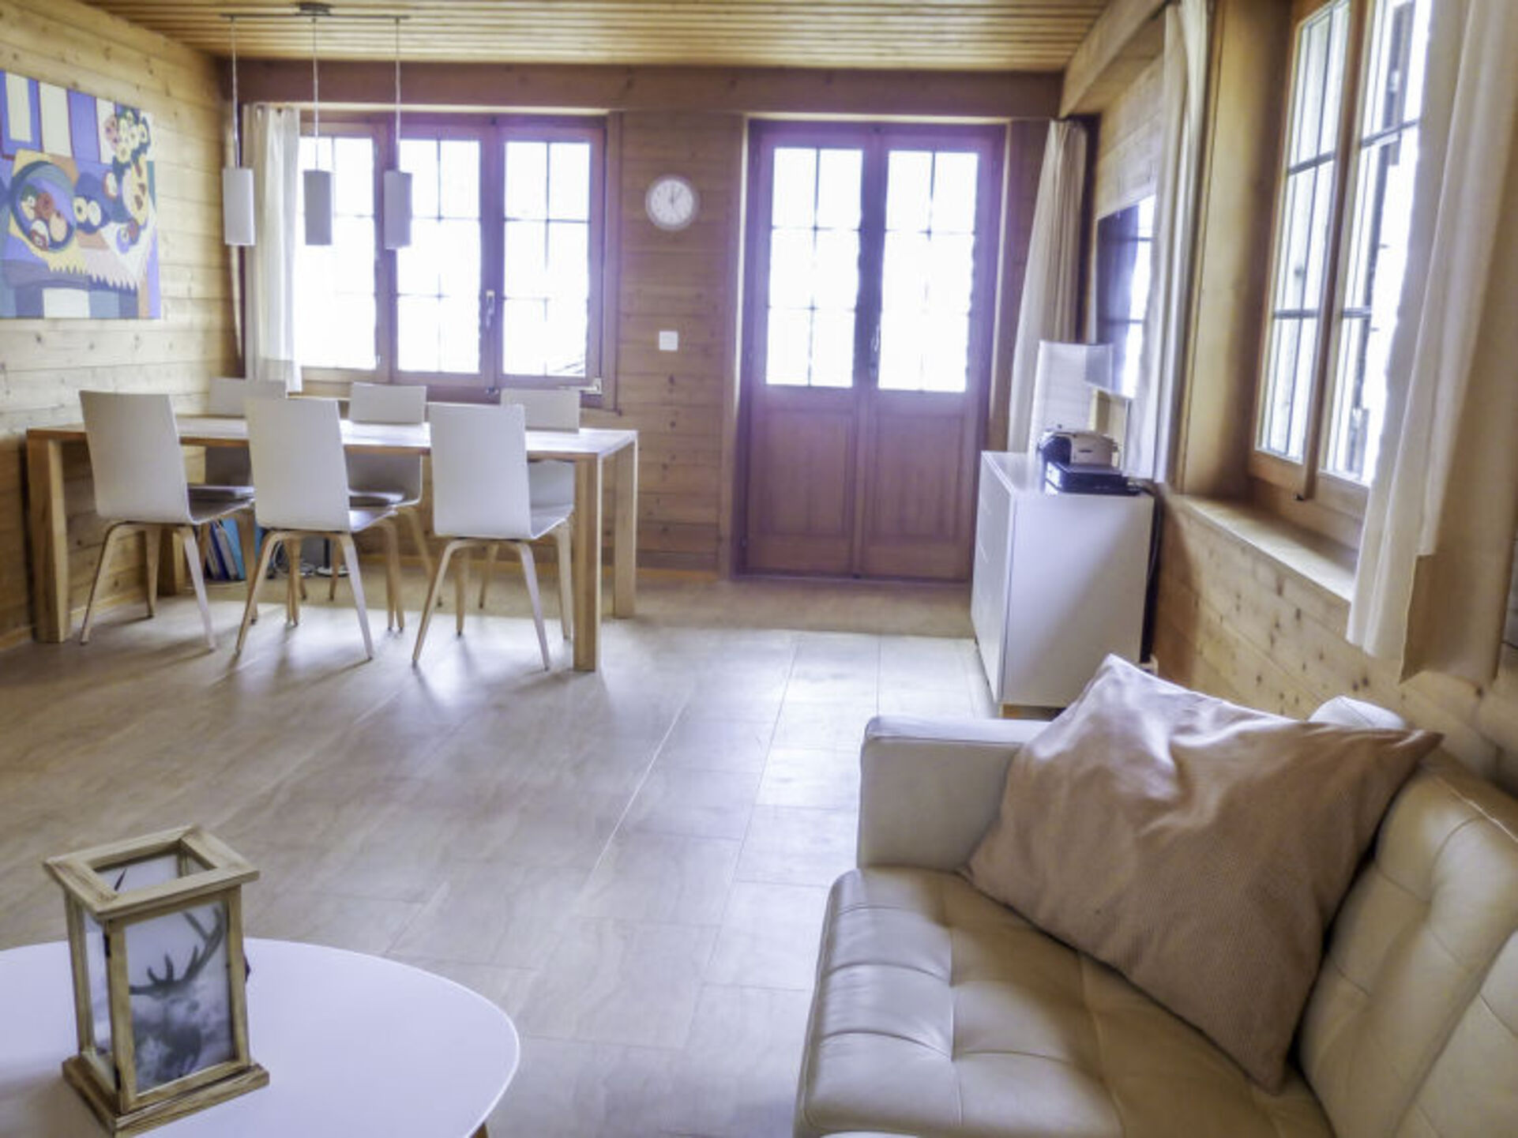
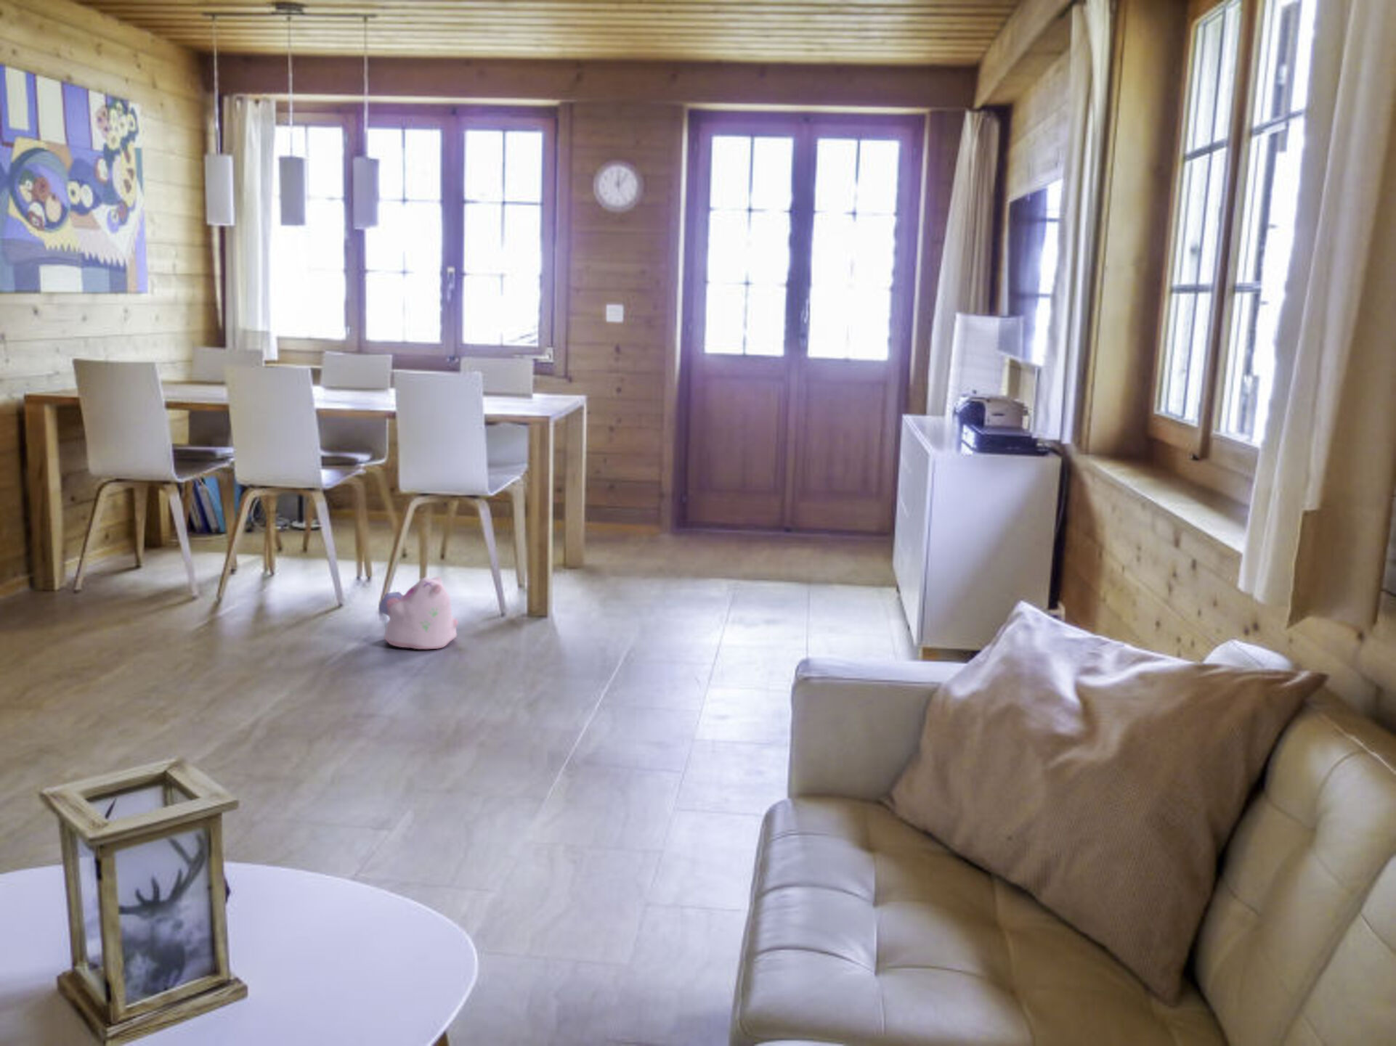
+ plush toy (419, 610)
